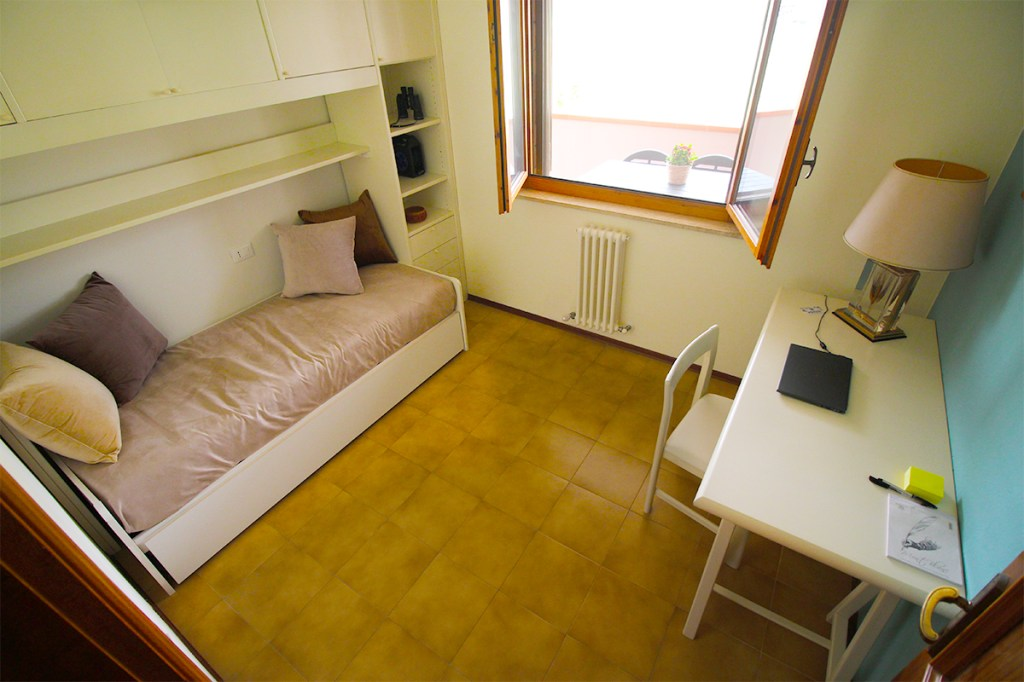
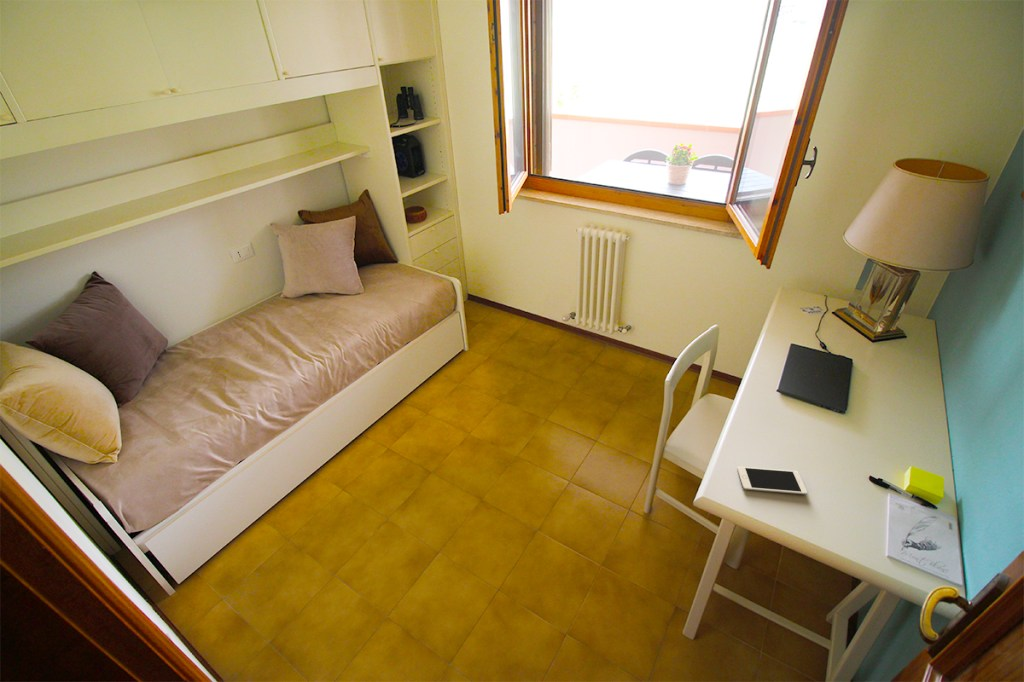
+ cell phone (771, 480)
